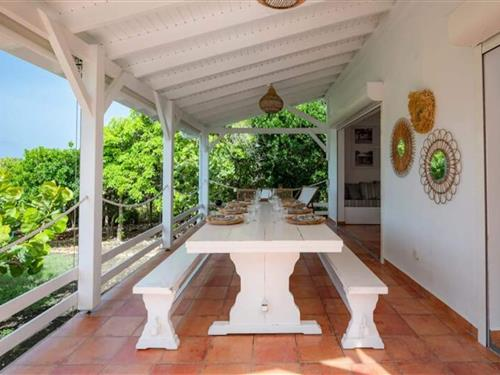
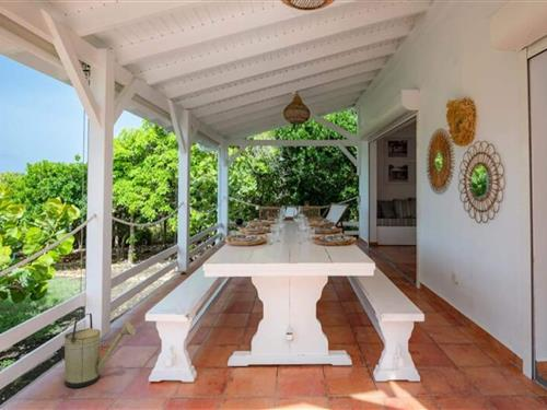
+ watering can (96, 348)
